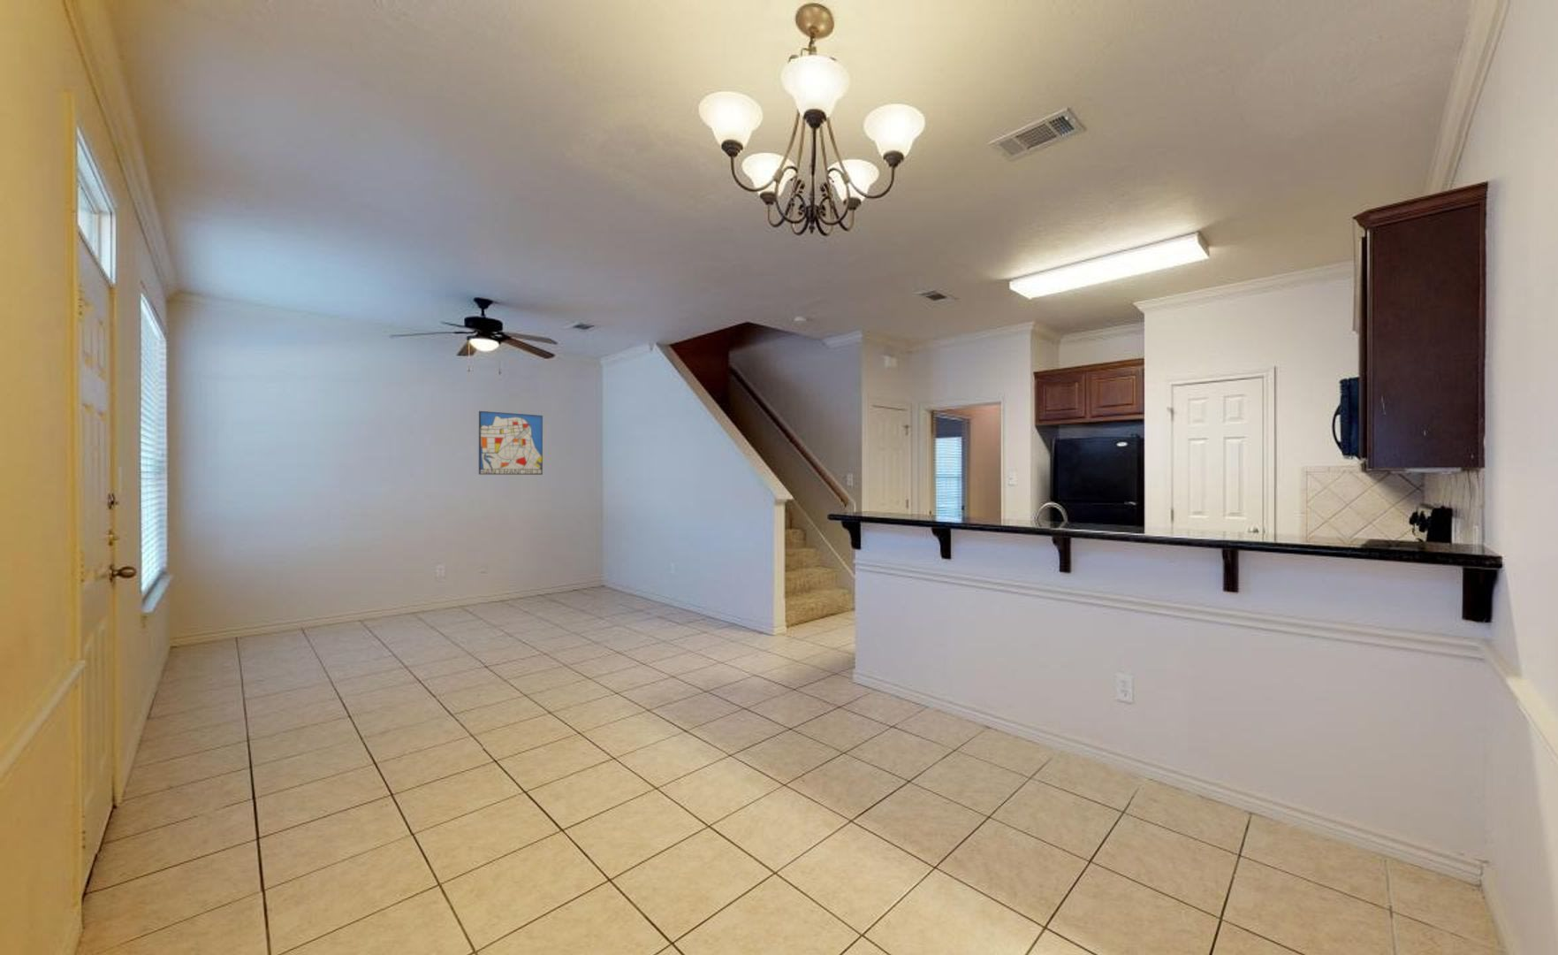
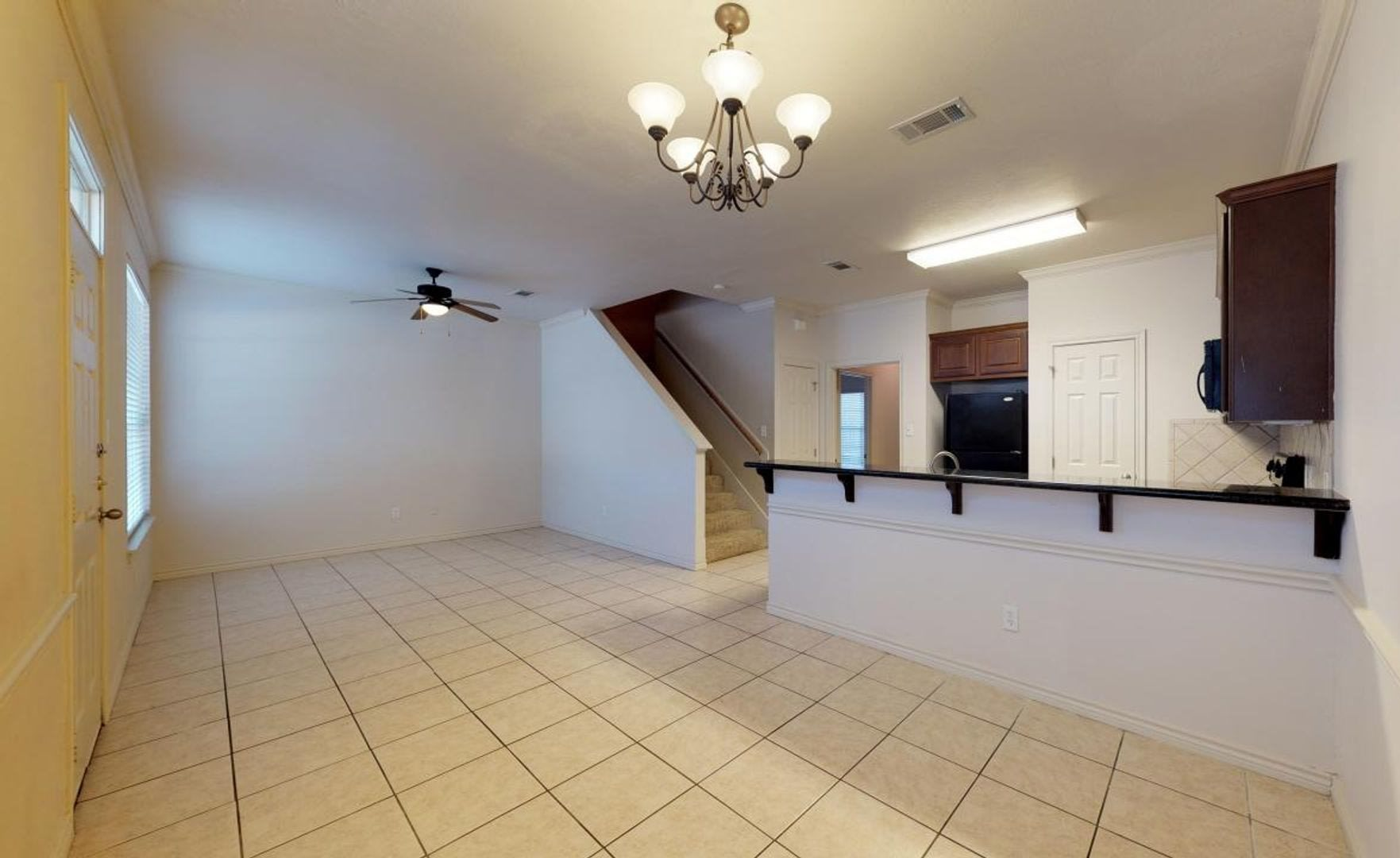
- wall art (512, 444)
